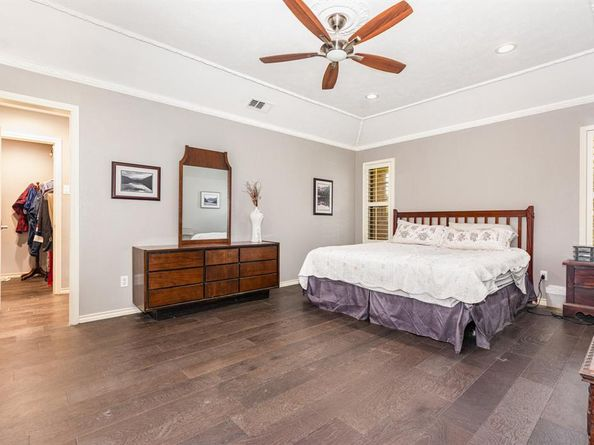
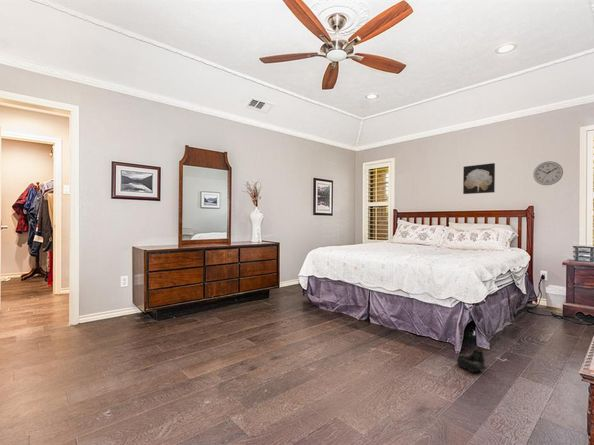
+ wall clock (547, 173)
+ boots (471, 359)
+ wall art (478, 179)
